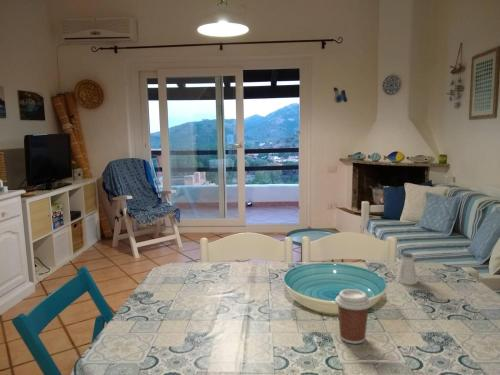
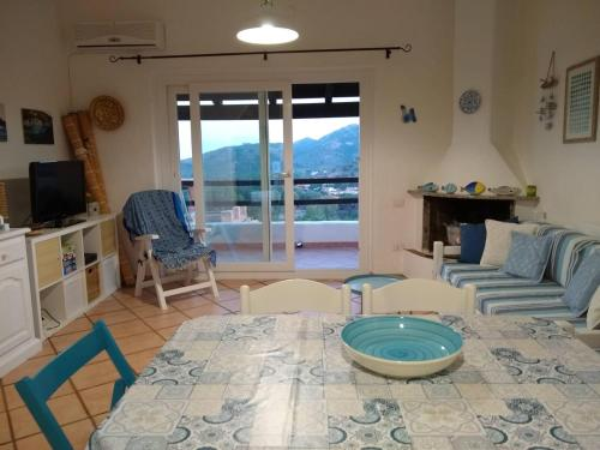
- saltshaker (406, 267)
- coffee cup (352, 315)
